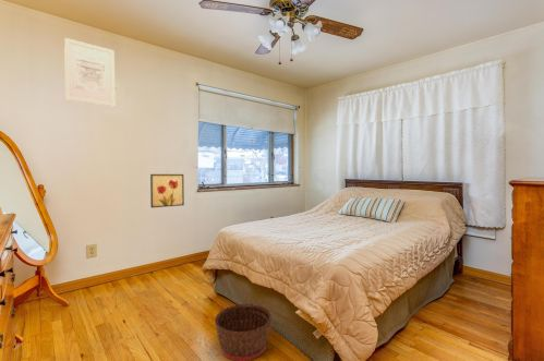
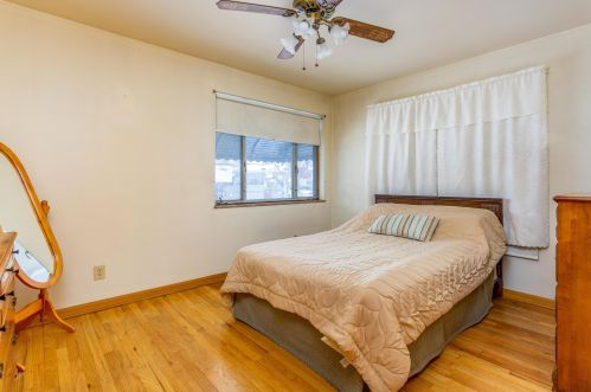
- wall art (167, 190)
- basket (243, 332)
- wall art (90, 73)
